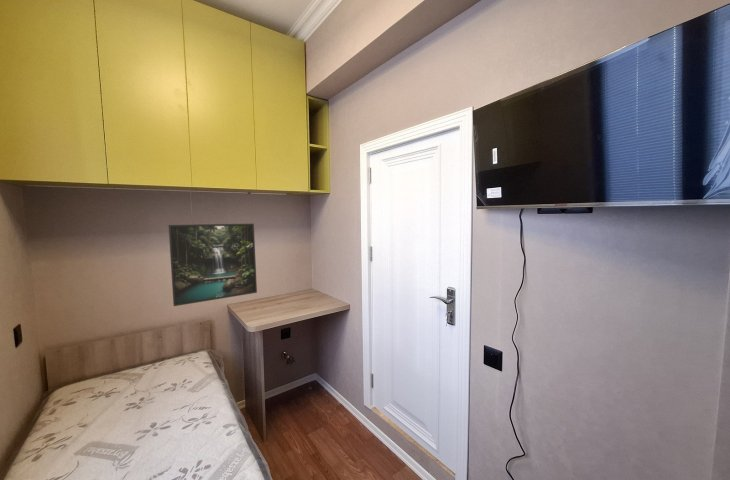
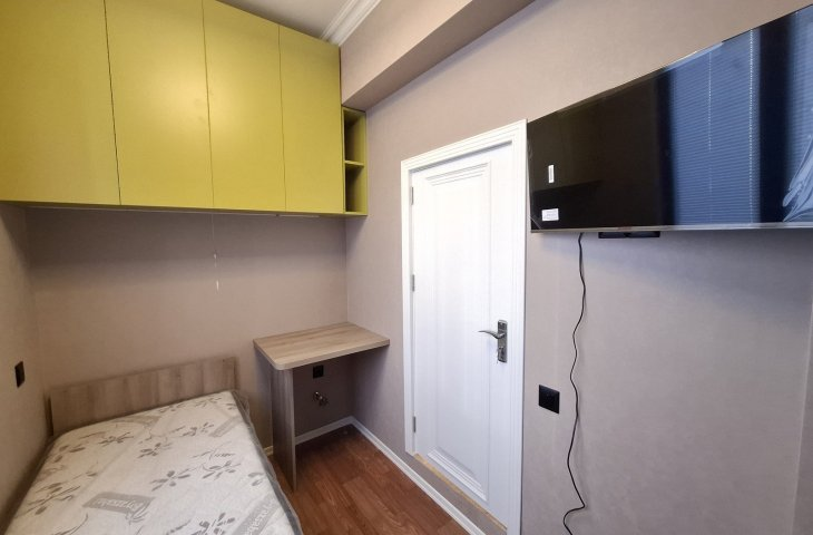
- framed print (216, 261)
